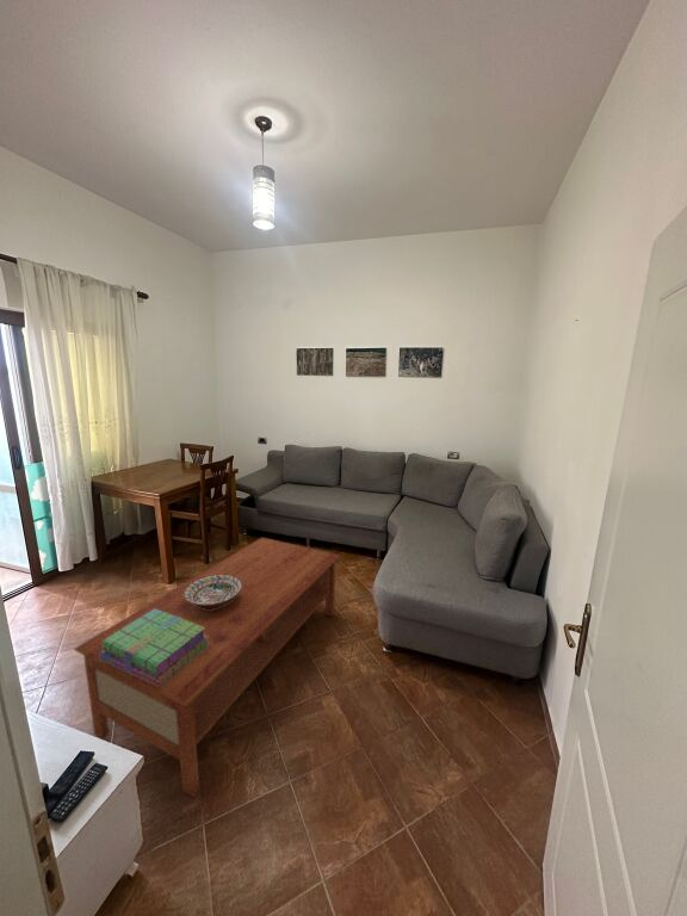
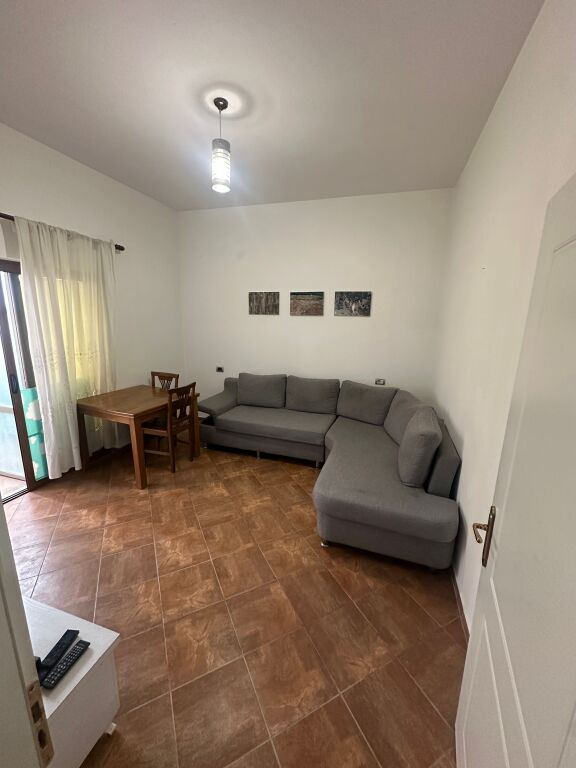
- stack of books (155, 642)
- decorative bowl (213, 594)
- coffee table (239, 626)
